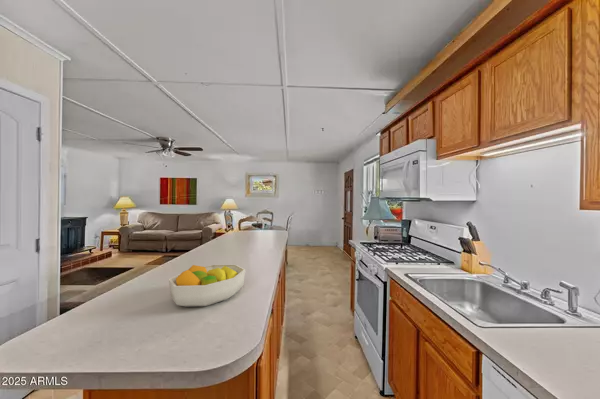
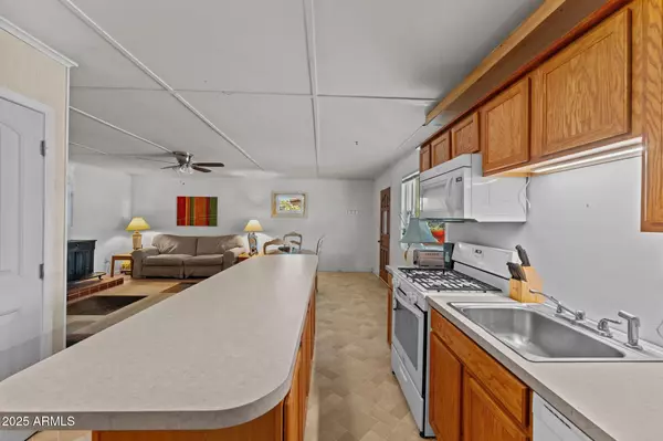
- fruit bowl (209, 280)
